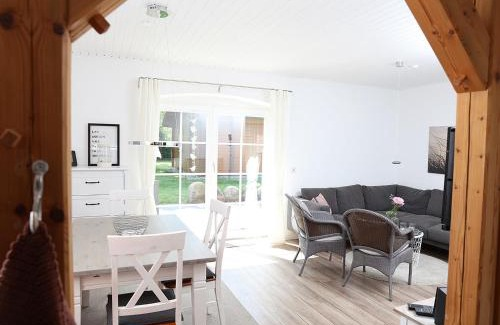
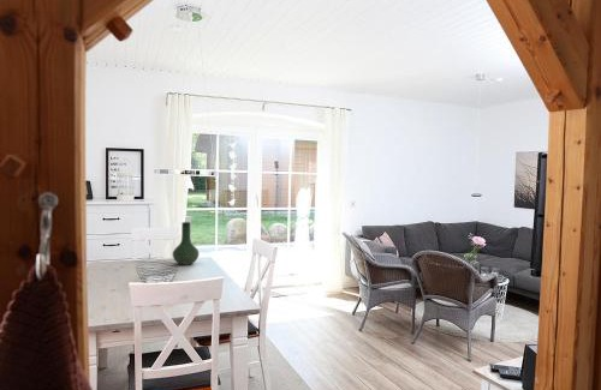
+ vase (185, 242)
